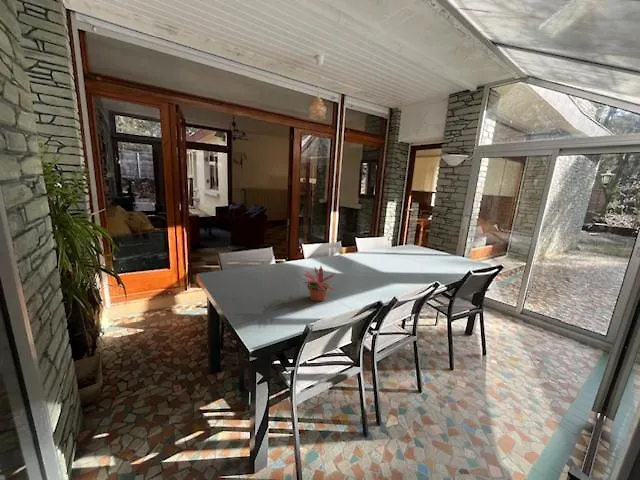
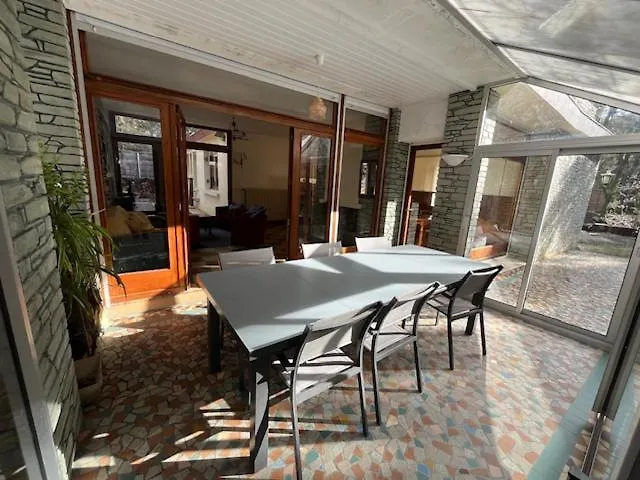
- potted plant (318, 282)
